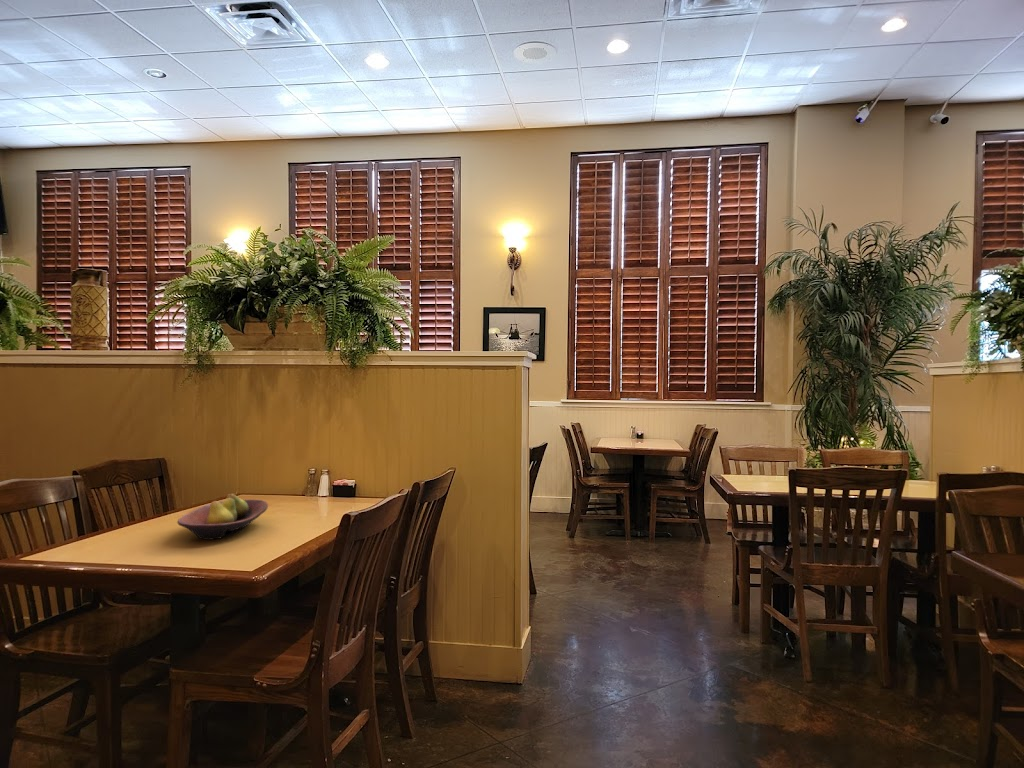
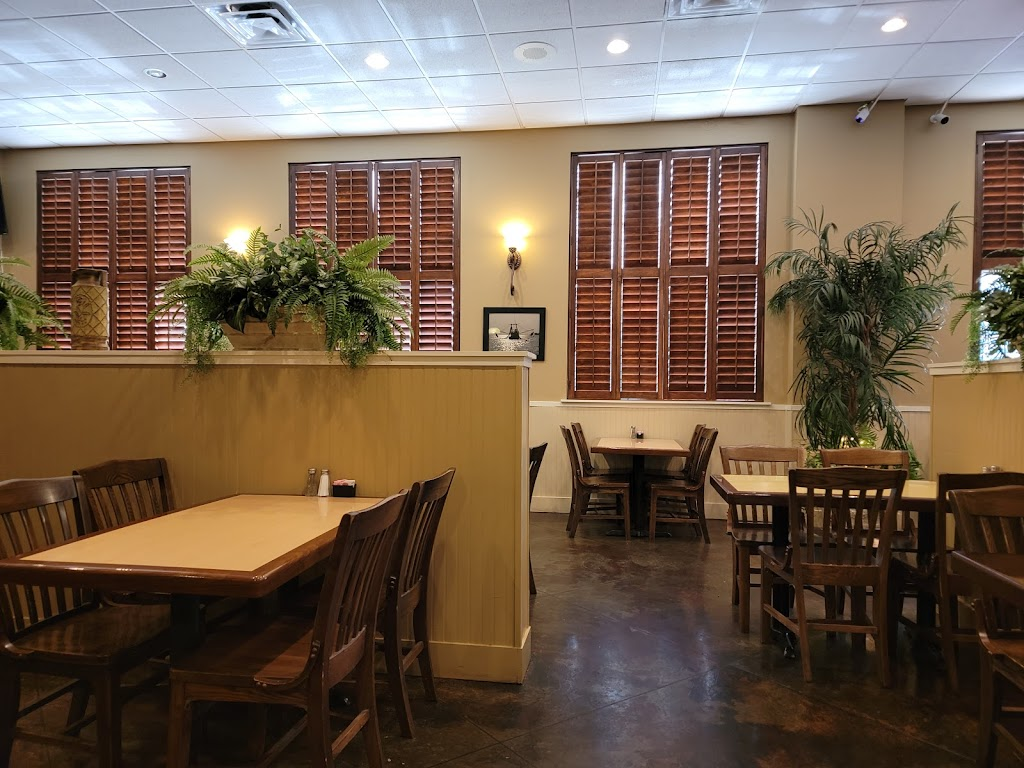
- fruit bowl (225, 513)
